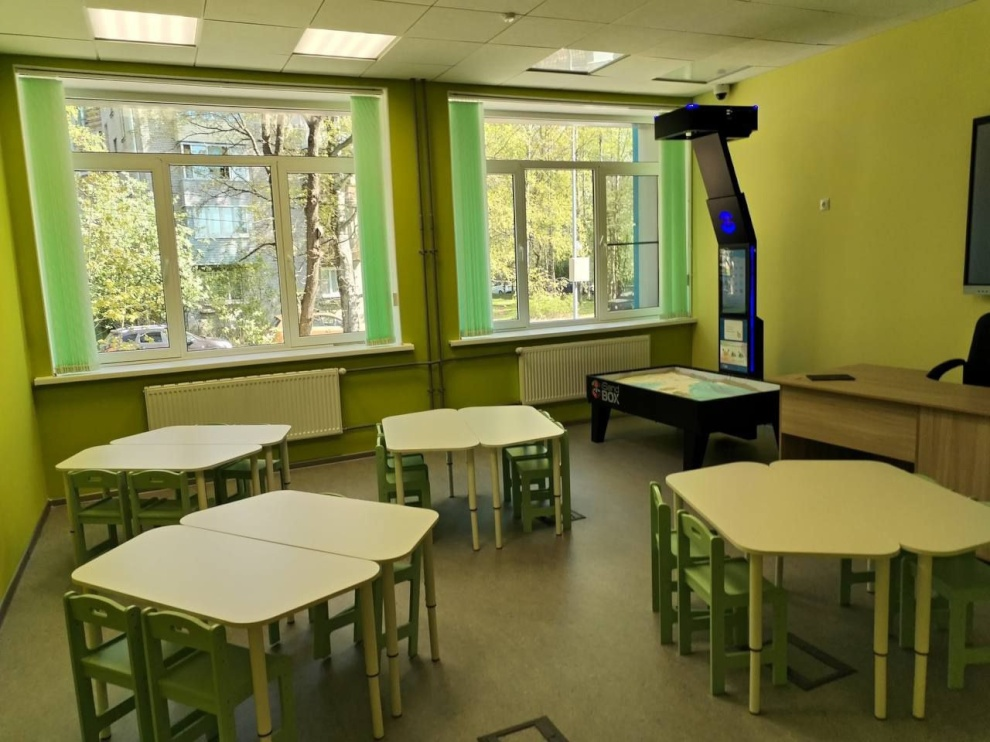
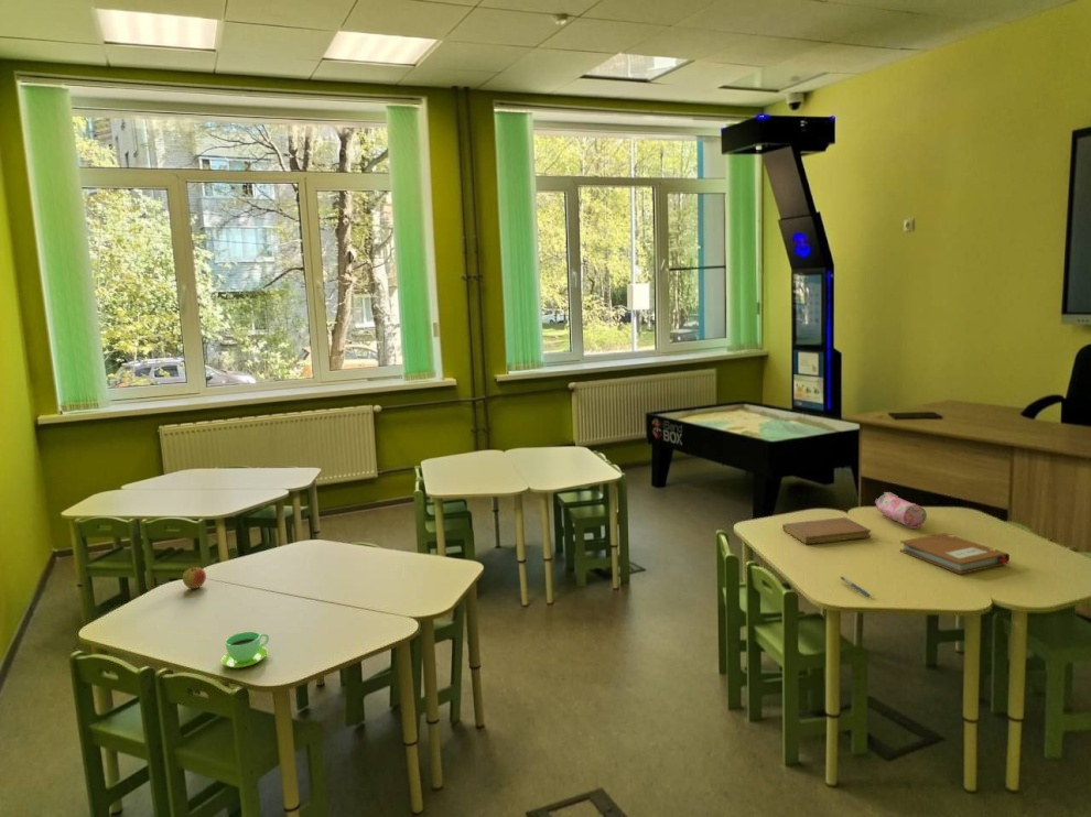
+ notebook (954, 552)
+ pencil case (899, 509)
+ cup (245, 649)
+ notebook (825, 530)
+ pen (854, 586)
+ apple (194, 575)
